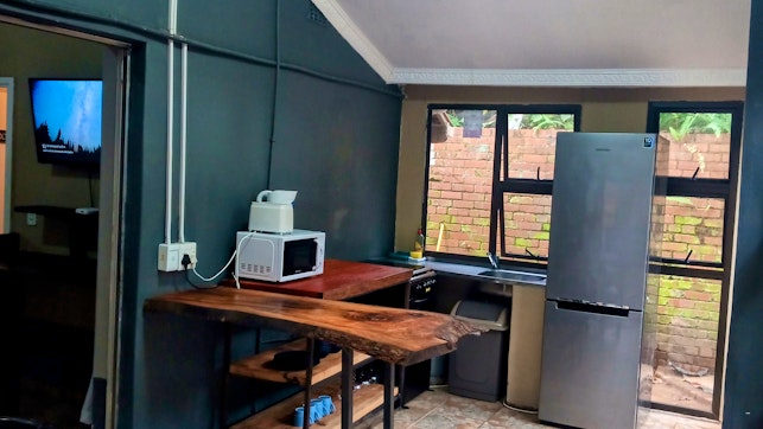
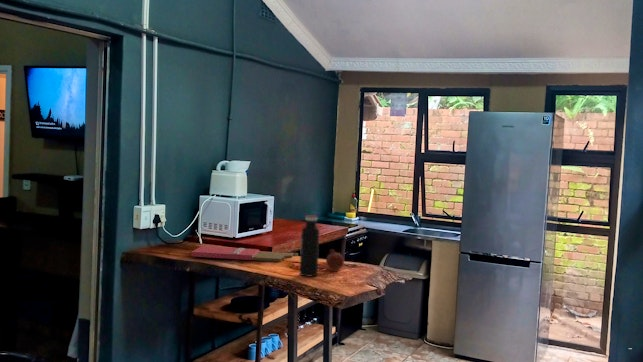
+ fruit (335, 259)
+ water bottle (309, 245)
+ cutting board (246, 253)
